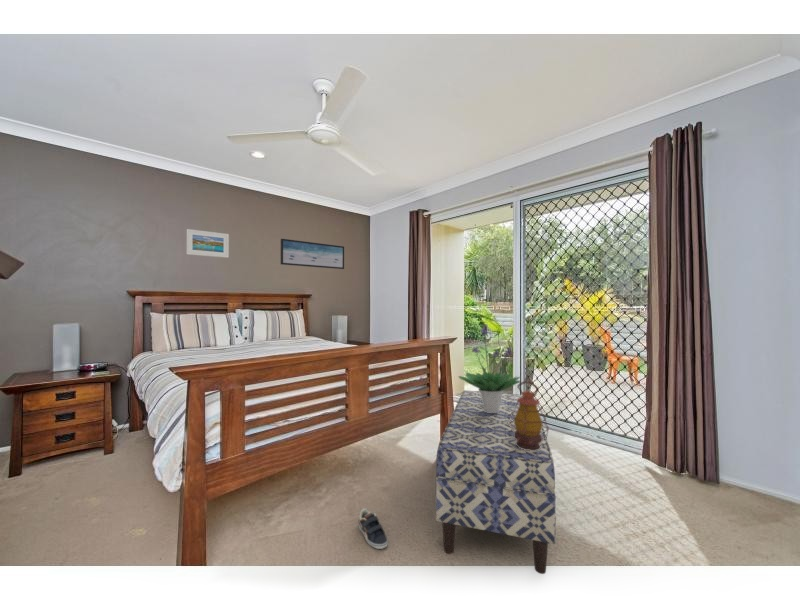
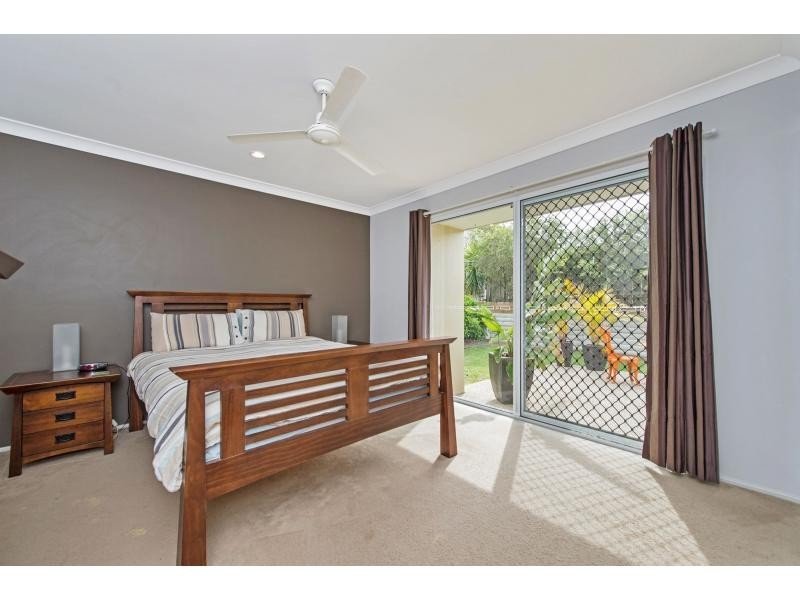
- lantern (528, 411)
- bench (495, 458)
- sneaker (371, 527)
- wall art (314, 254)
- potted plant (491, 368)
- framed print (208, 243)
